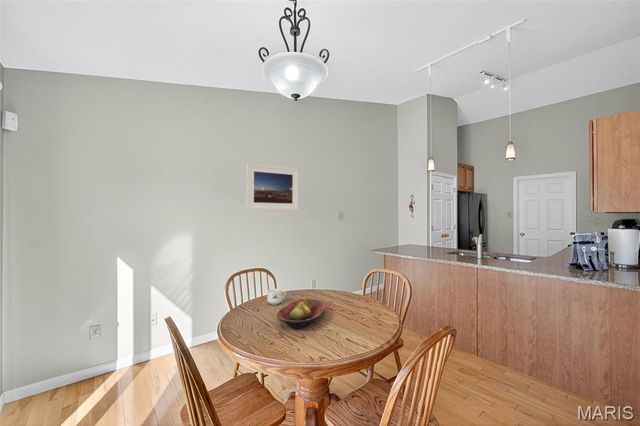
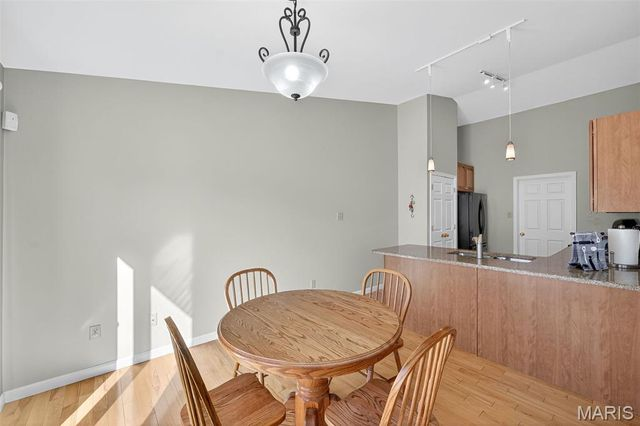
- fruit bowl (302, 310)
- mug (276, 296)
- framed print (273, 188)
